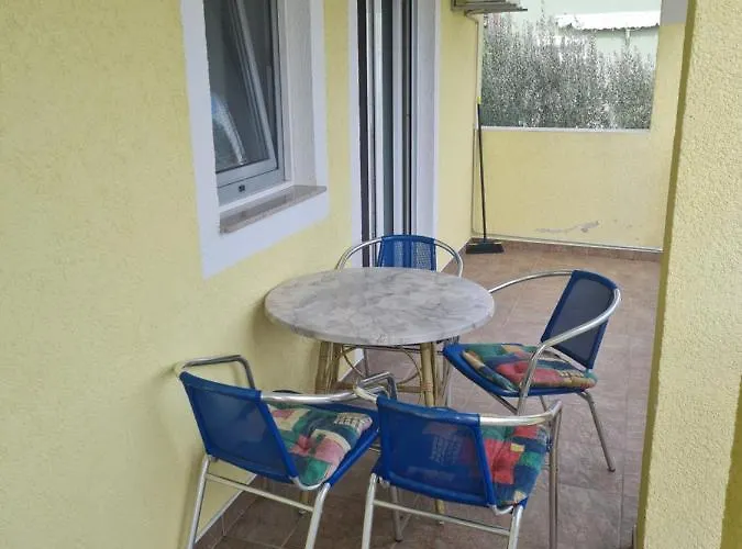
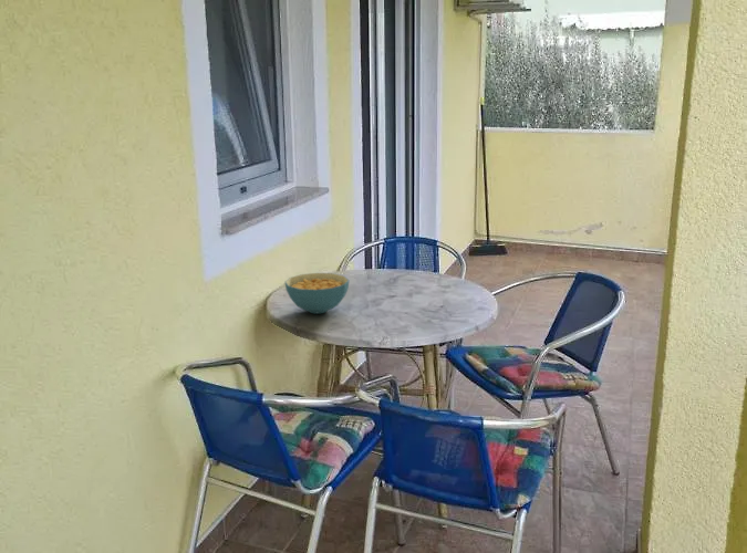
+ cereal bowl (317, 295)
